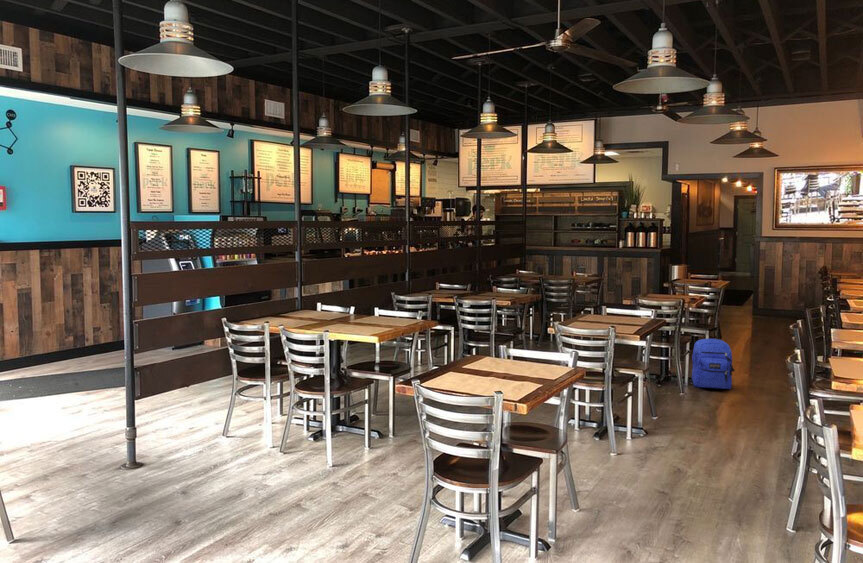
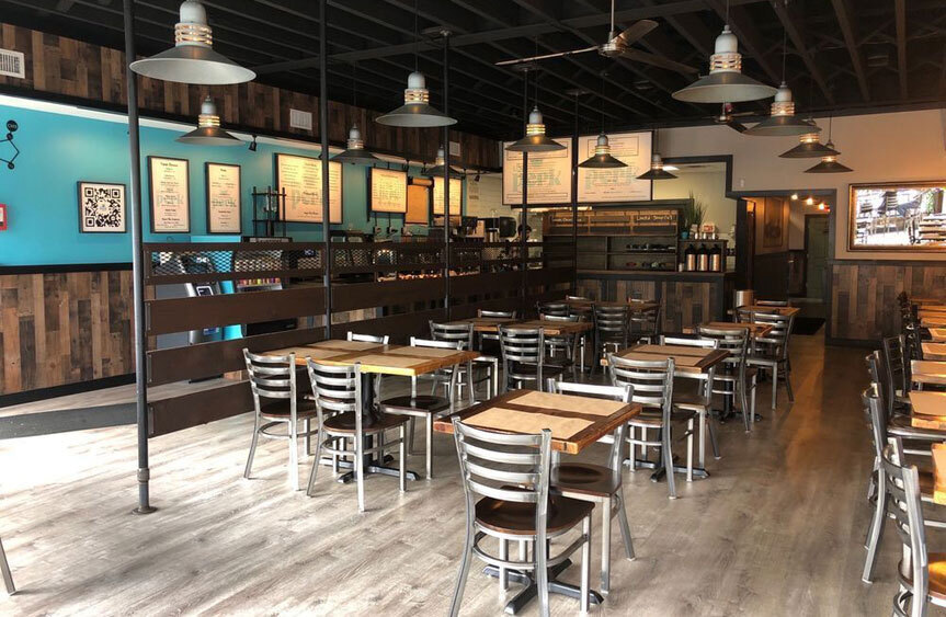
- backpack (714, 363)
